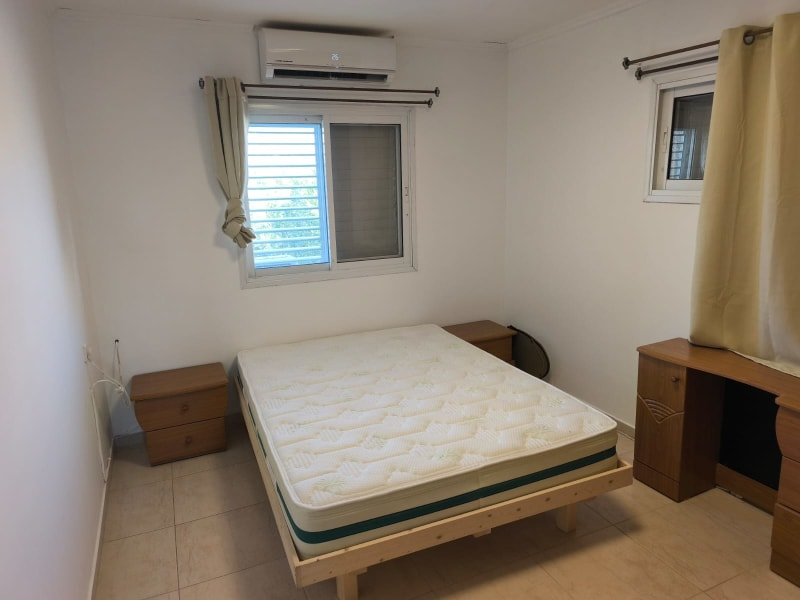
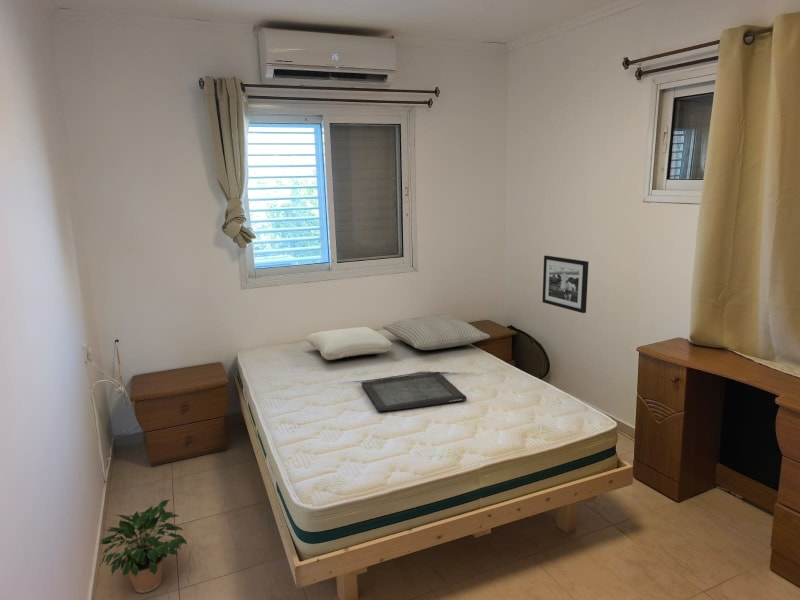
+ potted plant (143, 540)
+ pillow (348, 342)
+ serving tray (411, 390)
+ pillow (434, 331)
+ picture frame (564, 283)
